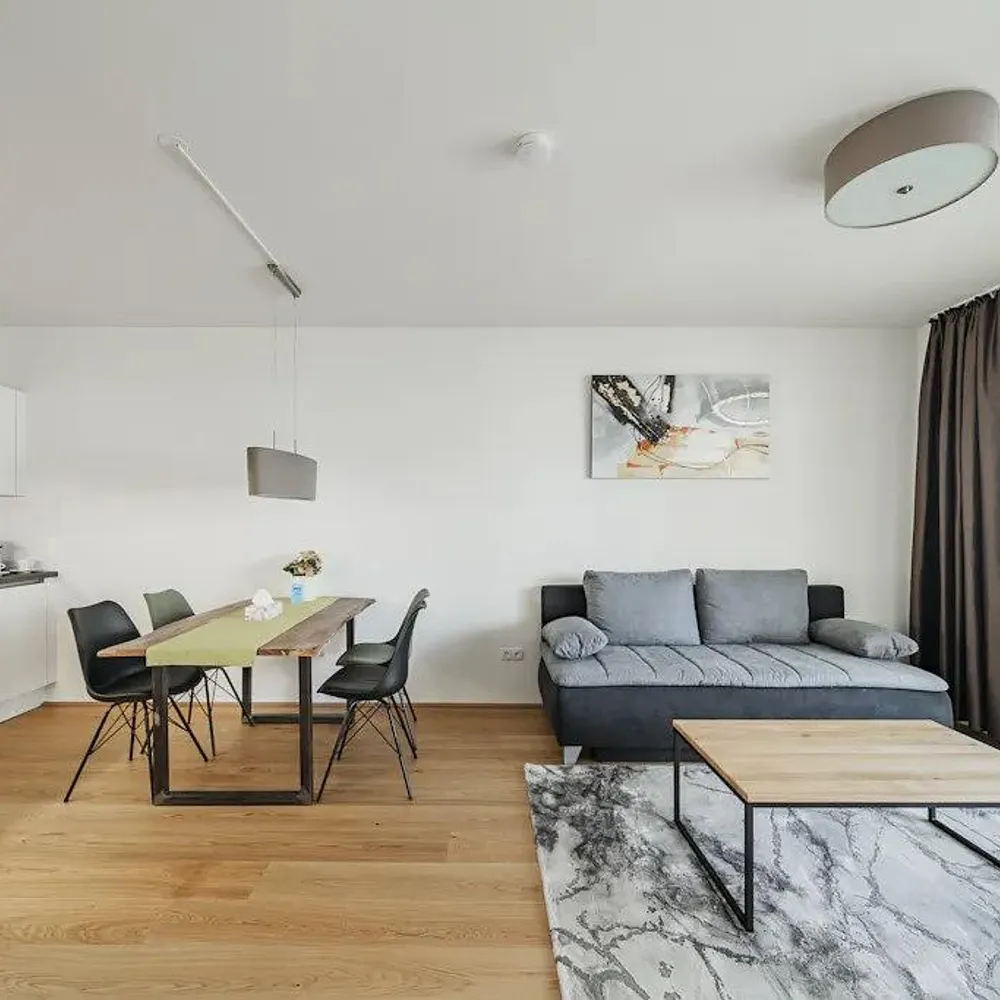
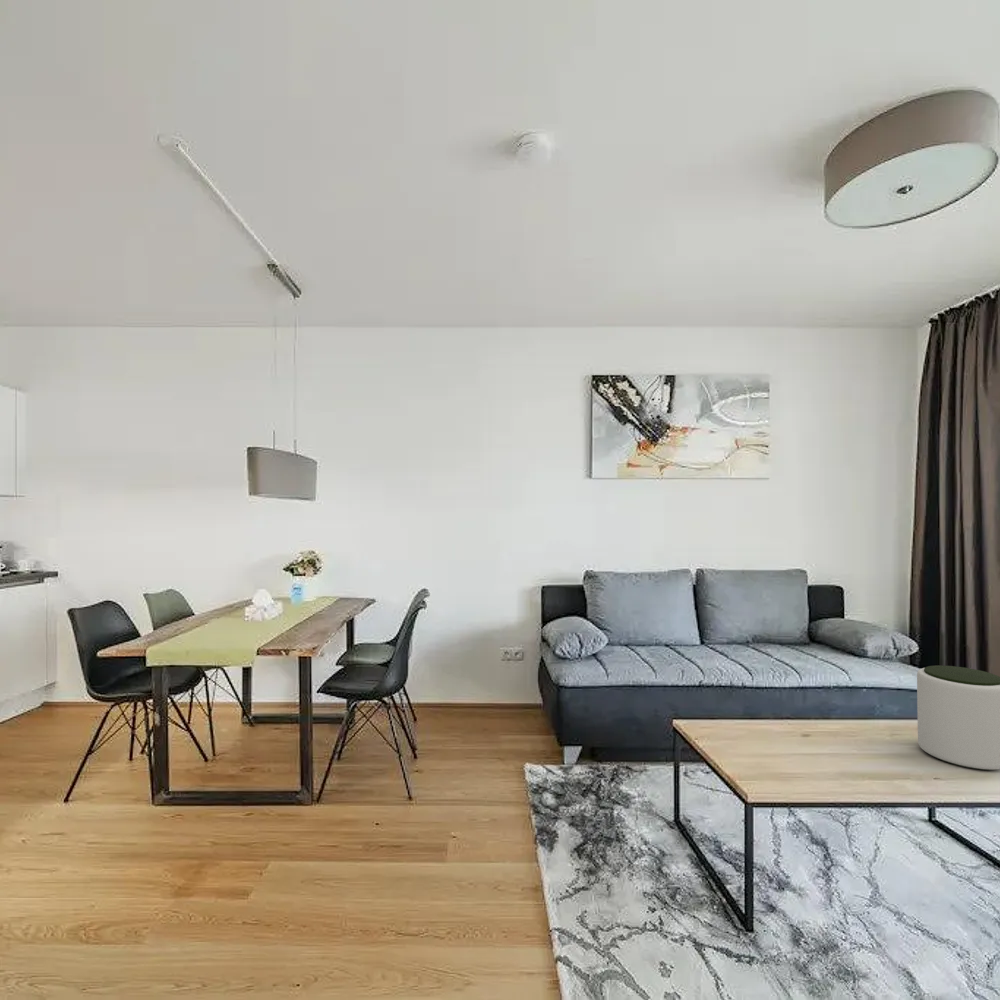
+ plant pot (962, 715)
